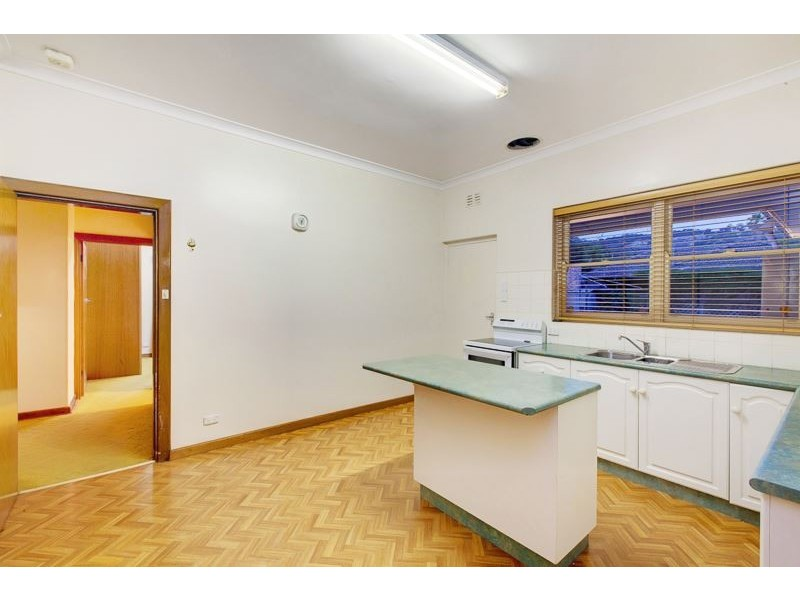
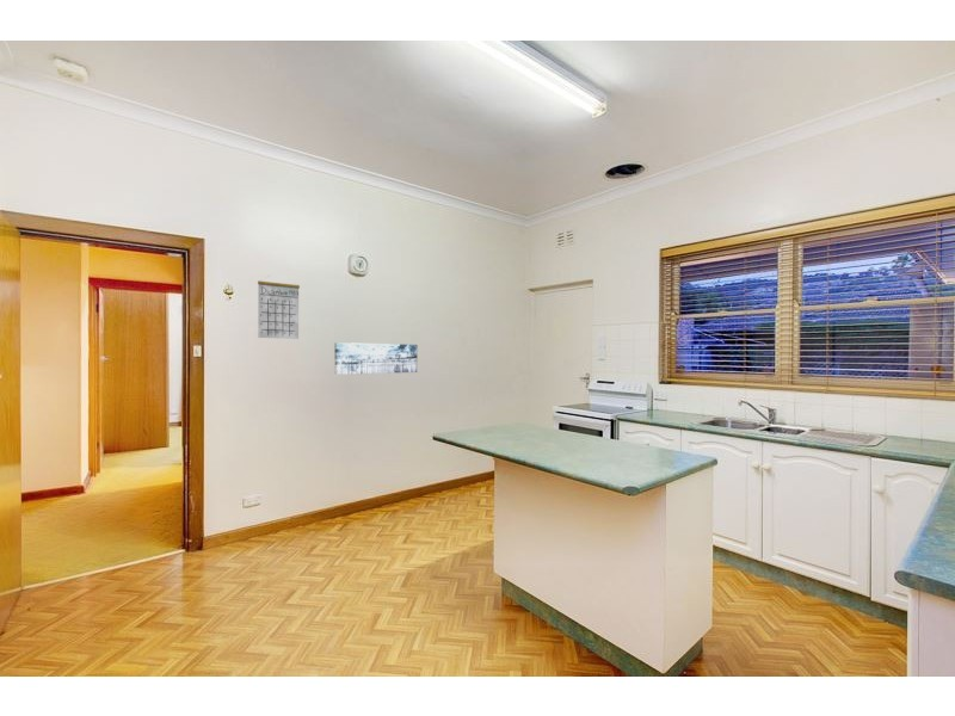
+ calendar (278, 303)
+ wall art (378, 358)
